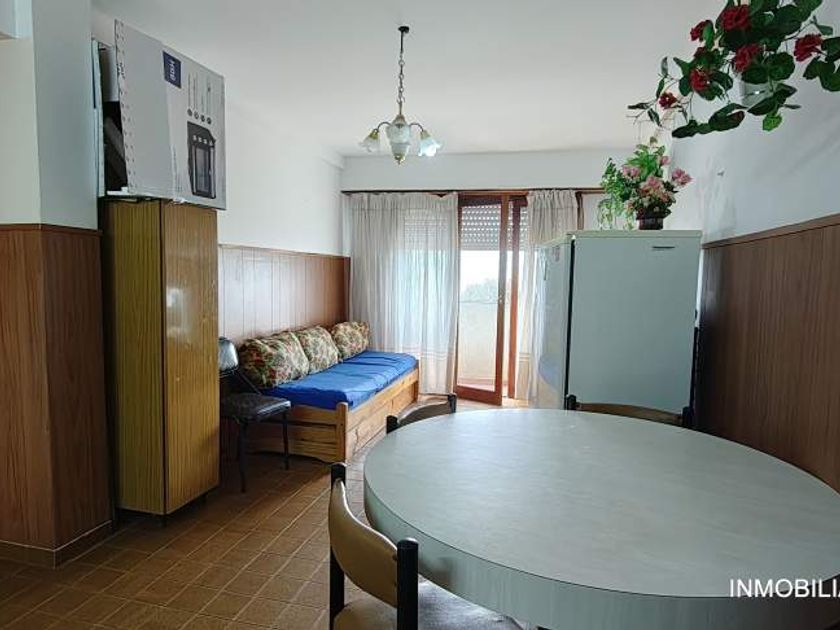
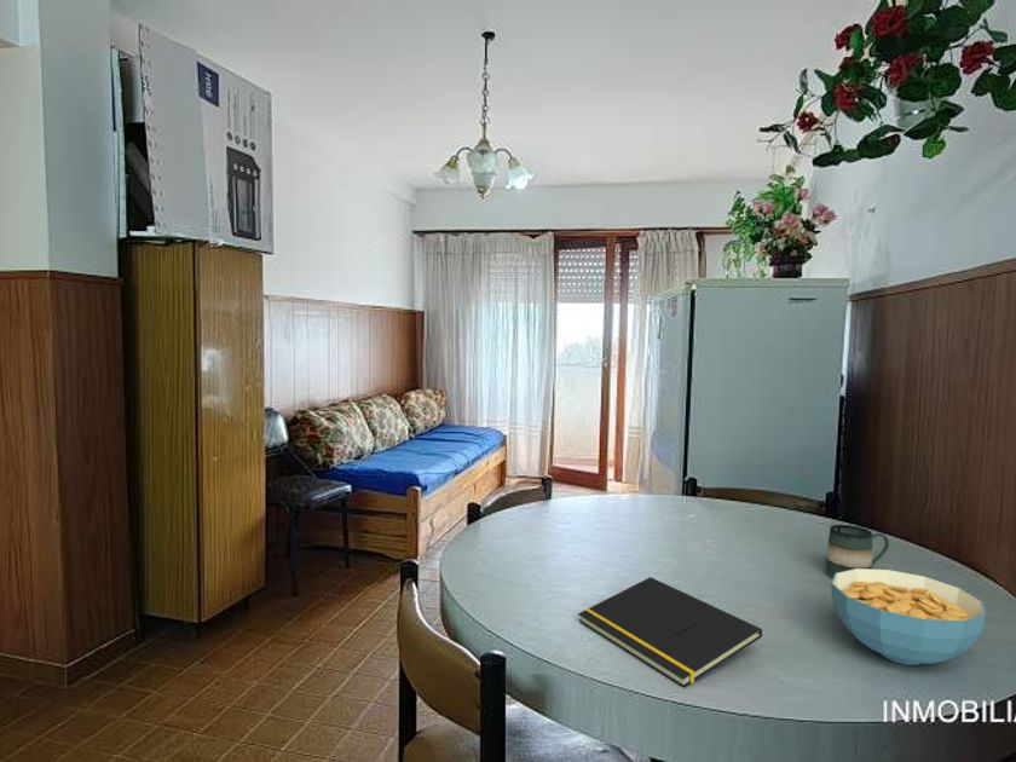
+ cereal bowl (902, 623)
+ notepad (664, 624)
+ mug (858, 553)
